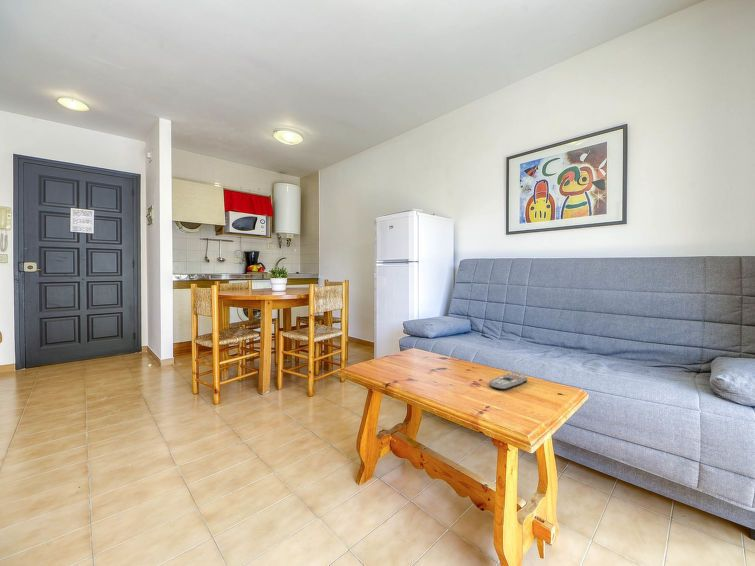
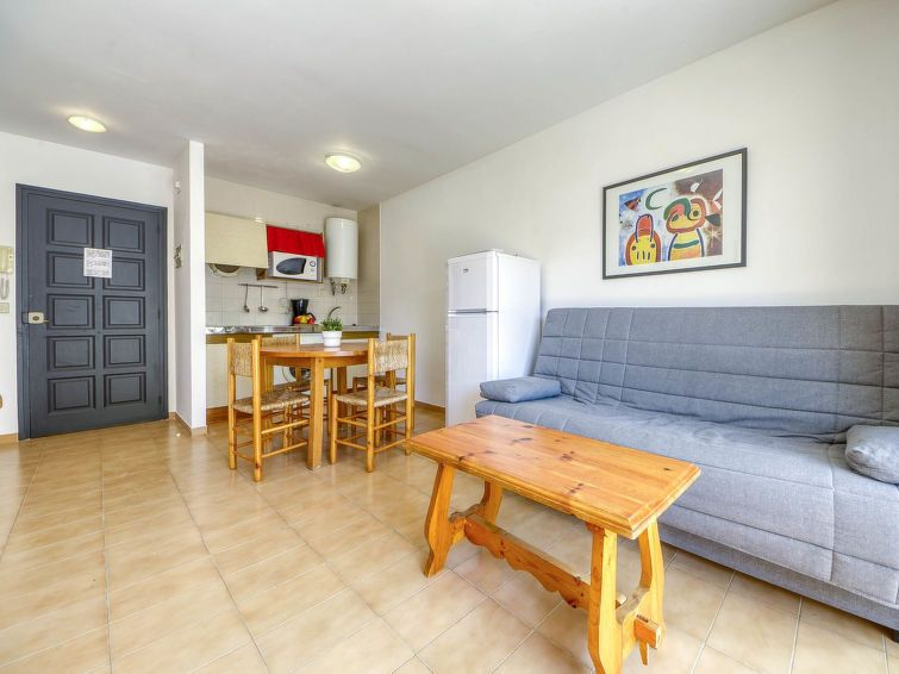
- remote control (507, 381)
